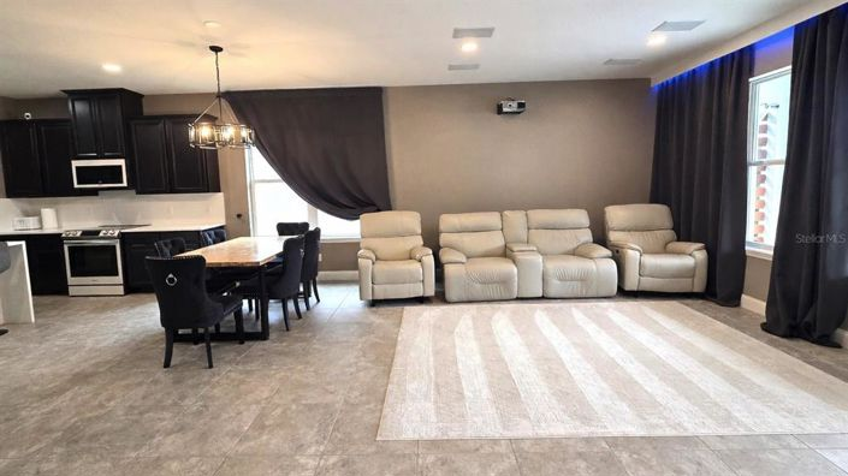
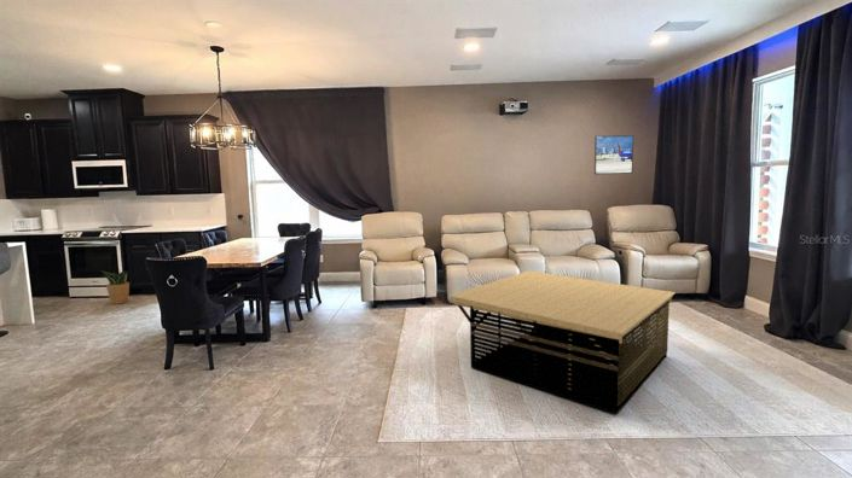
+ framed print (613, 155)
+ potted plant (116, 286)
+ coffee table (562, 326)
